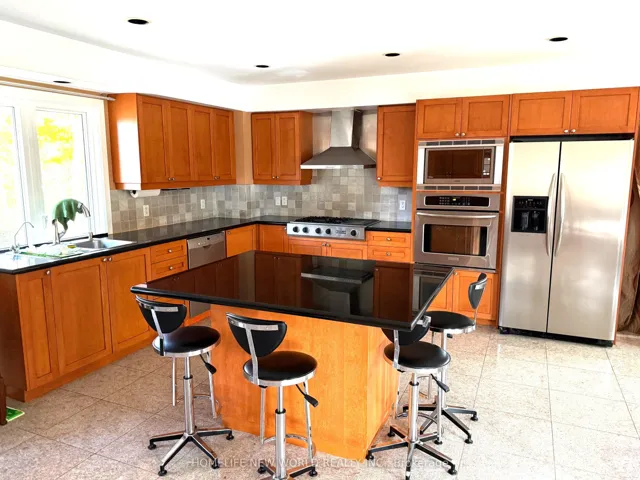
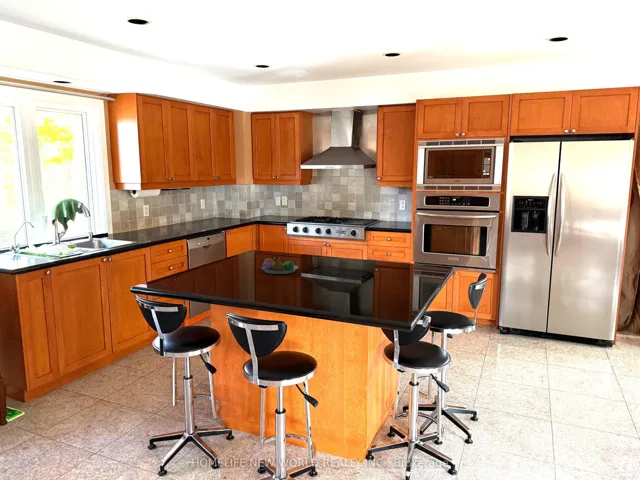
+ fruit bowl (280, 264)
